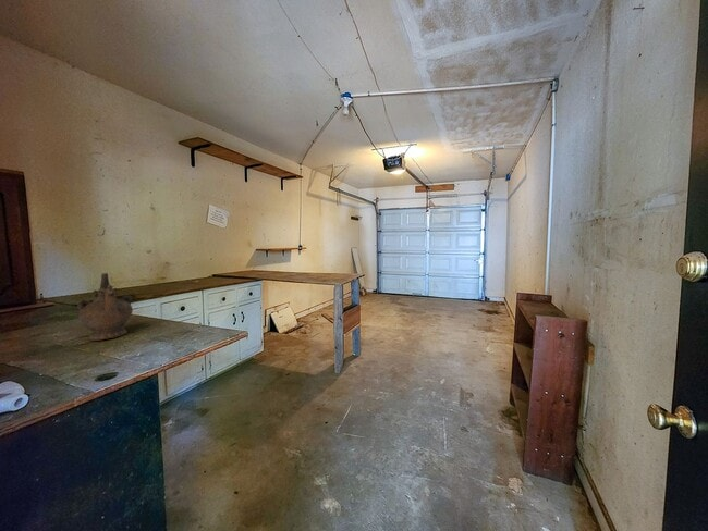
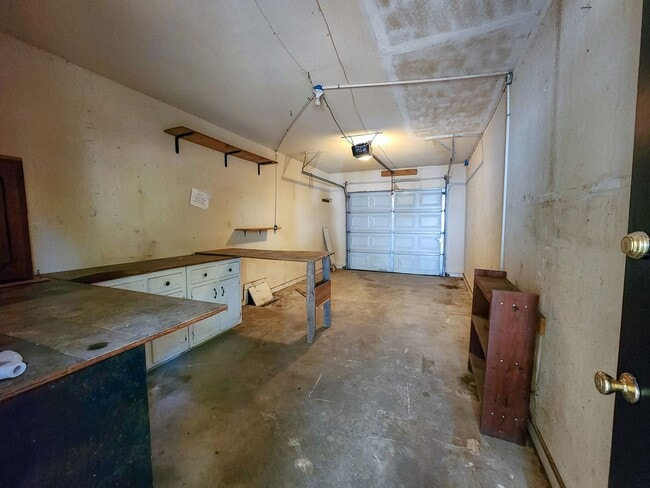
- ceremonial vessel (107, 305)
